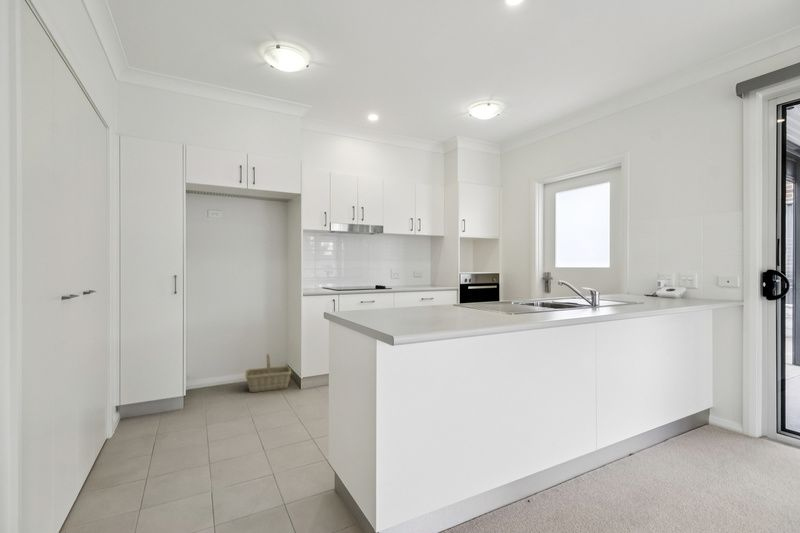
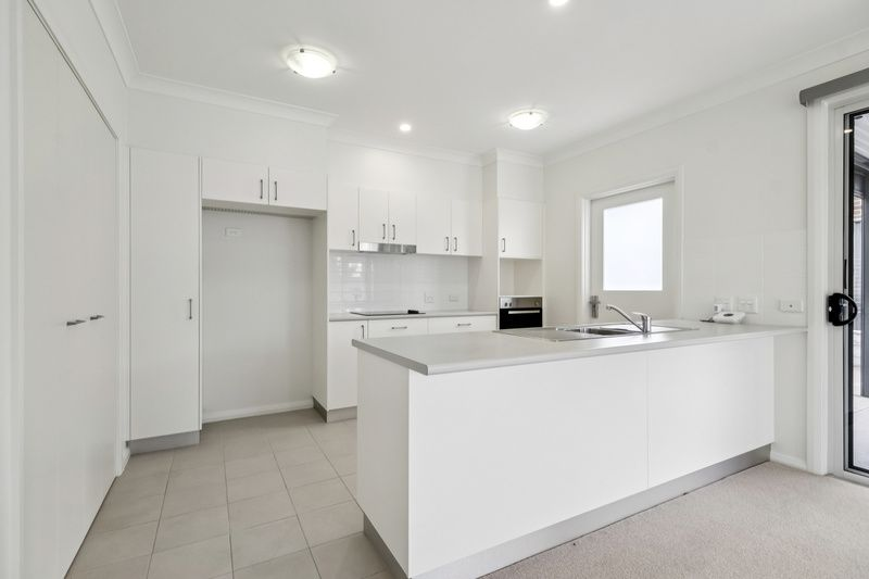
- basket (268, 371)
